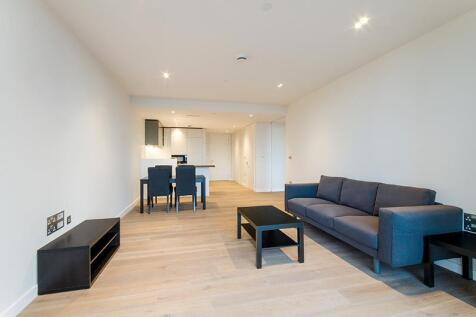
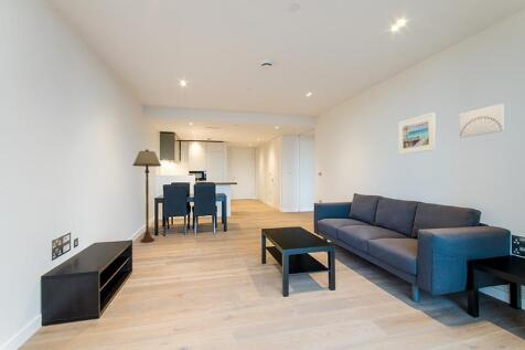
+ wall art (480, 121)
+ floor lamp (147, 194)
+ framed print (415, 135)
